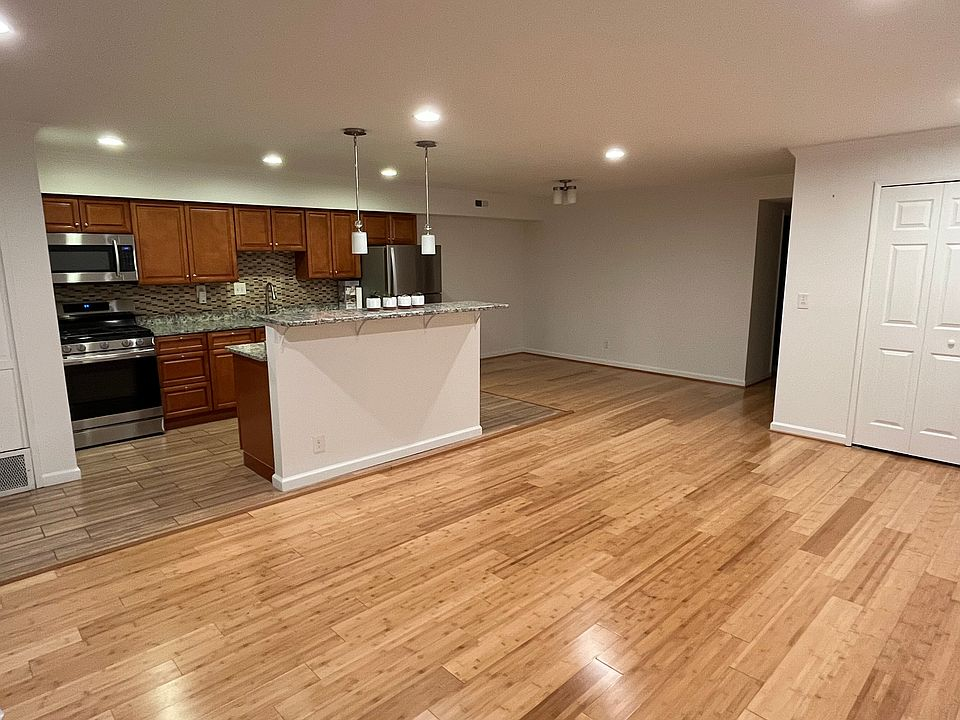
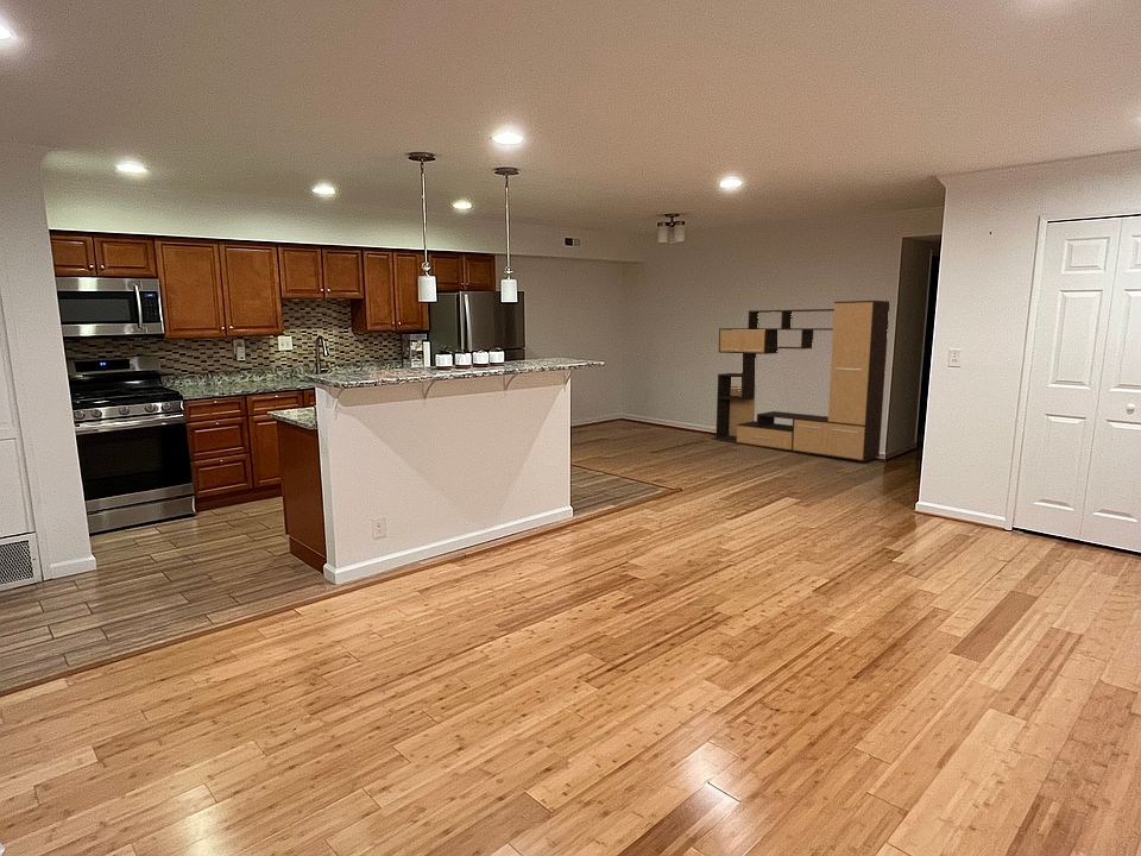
+ media console (776, 352)
